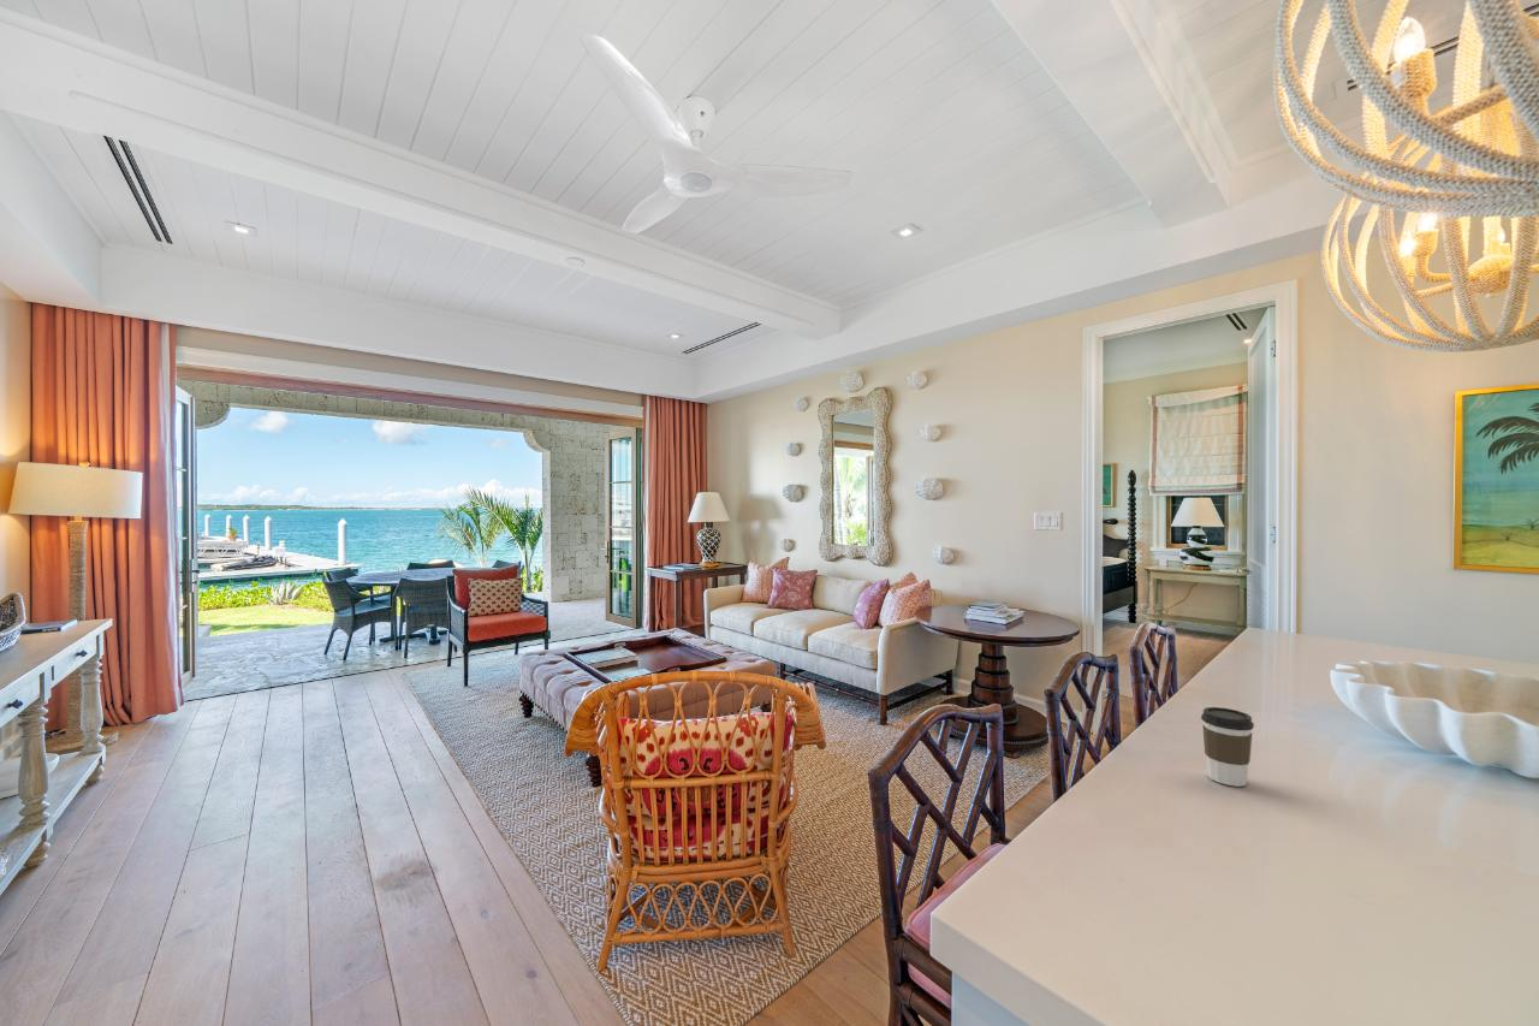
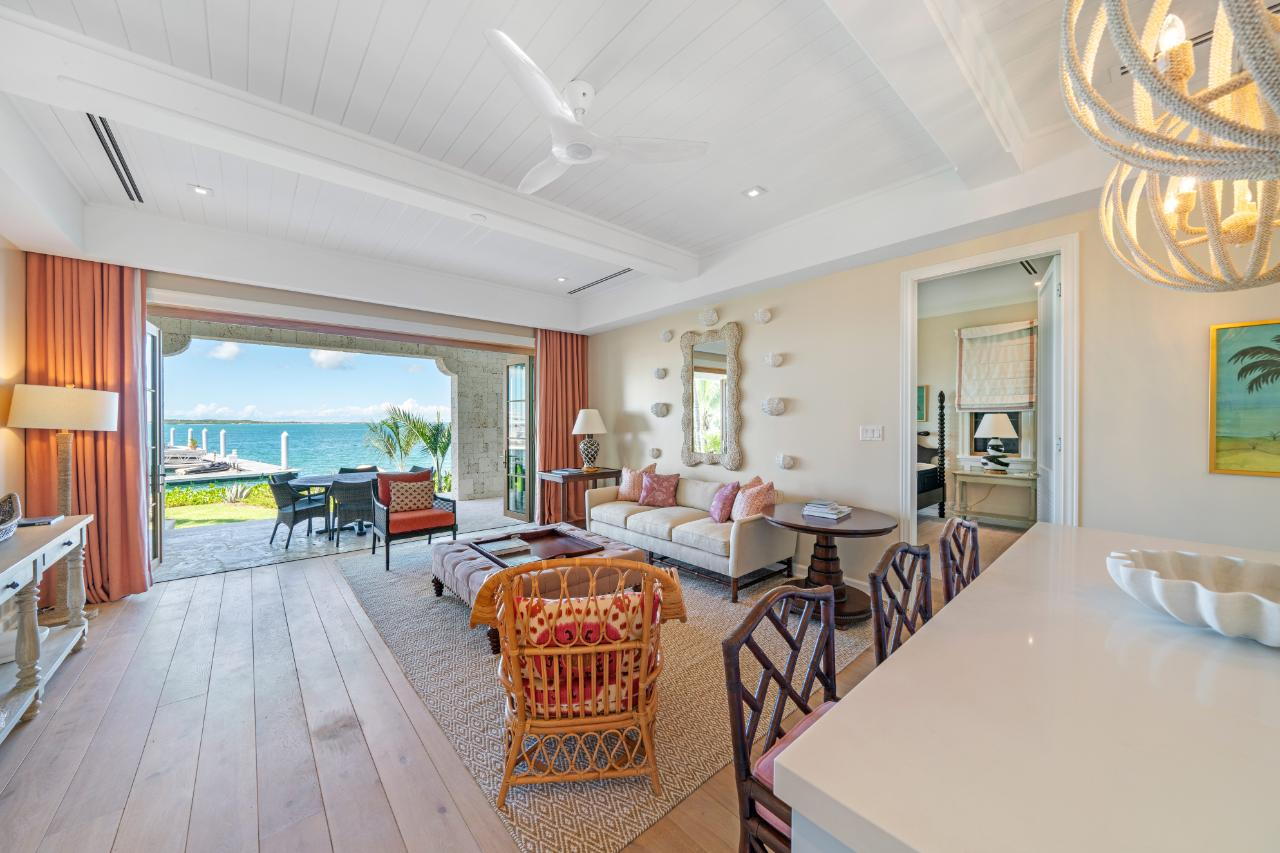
- coffee cup (1226, 746)
